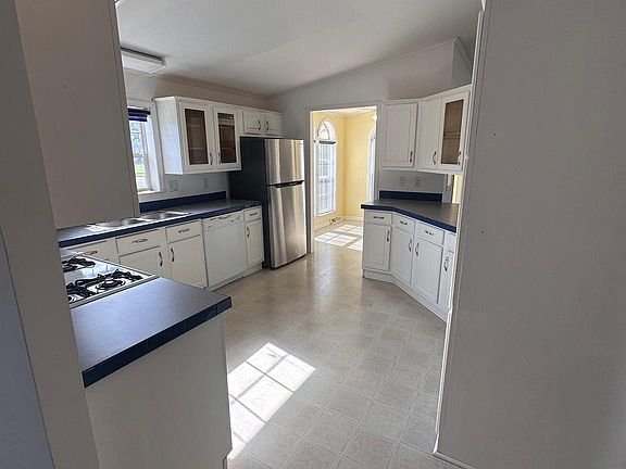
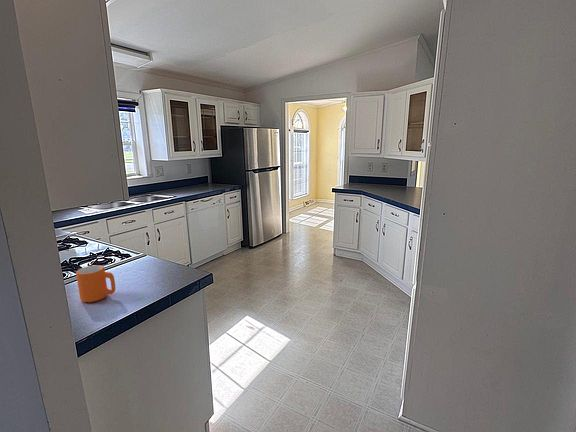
+ mug (97, 282)
